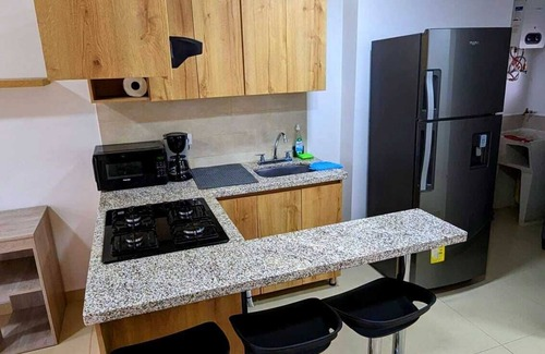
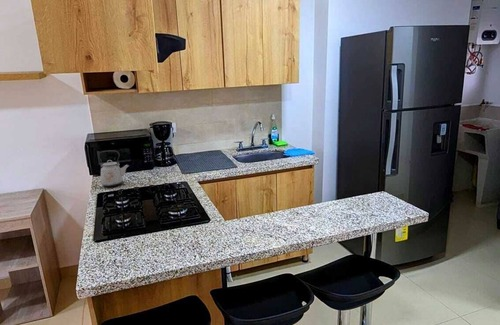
+ kettle (114, 167)
